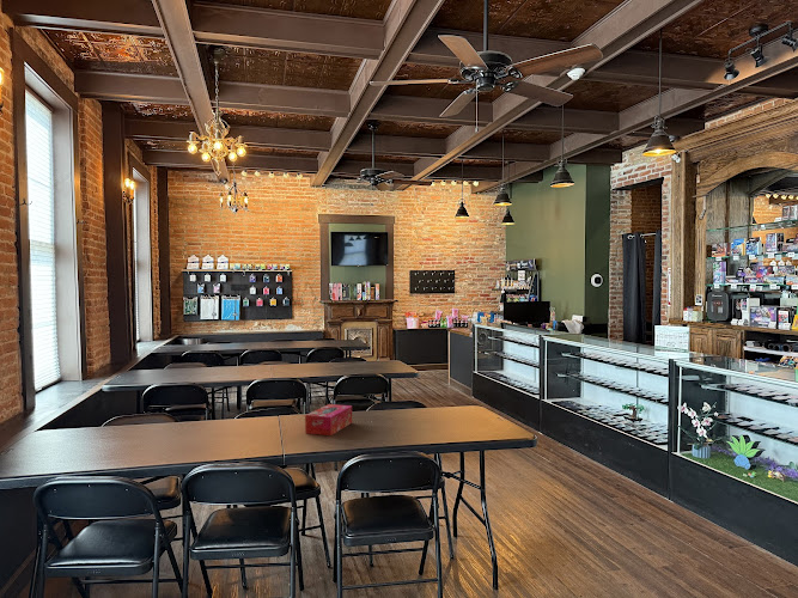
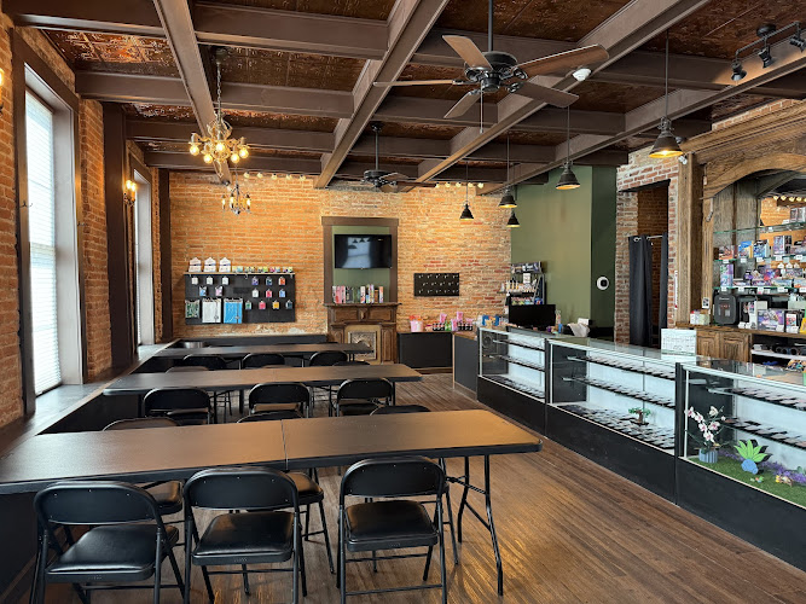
- tissue box (329, 419)
